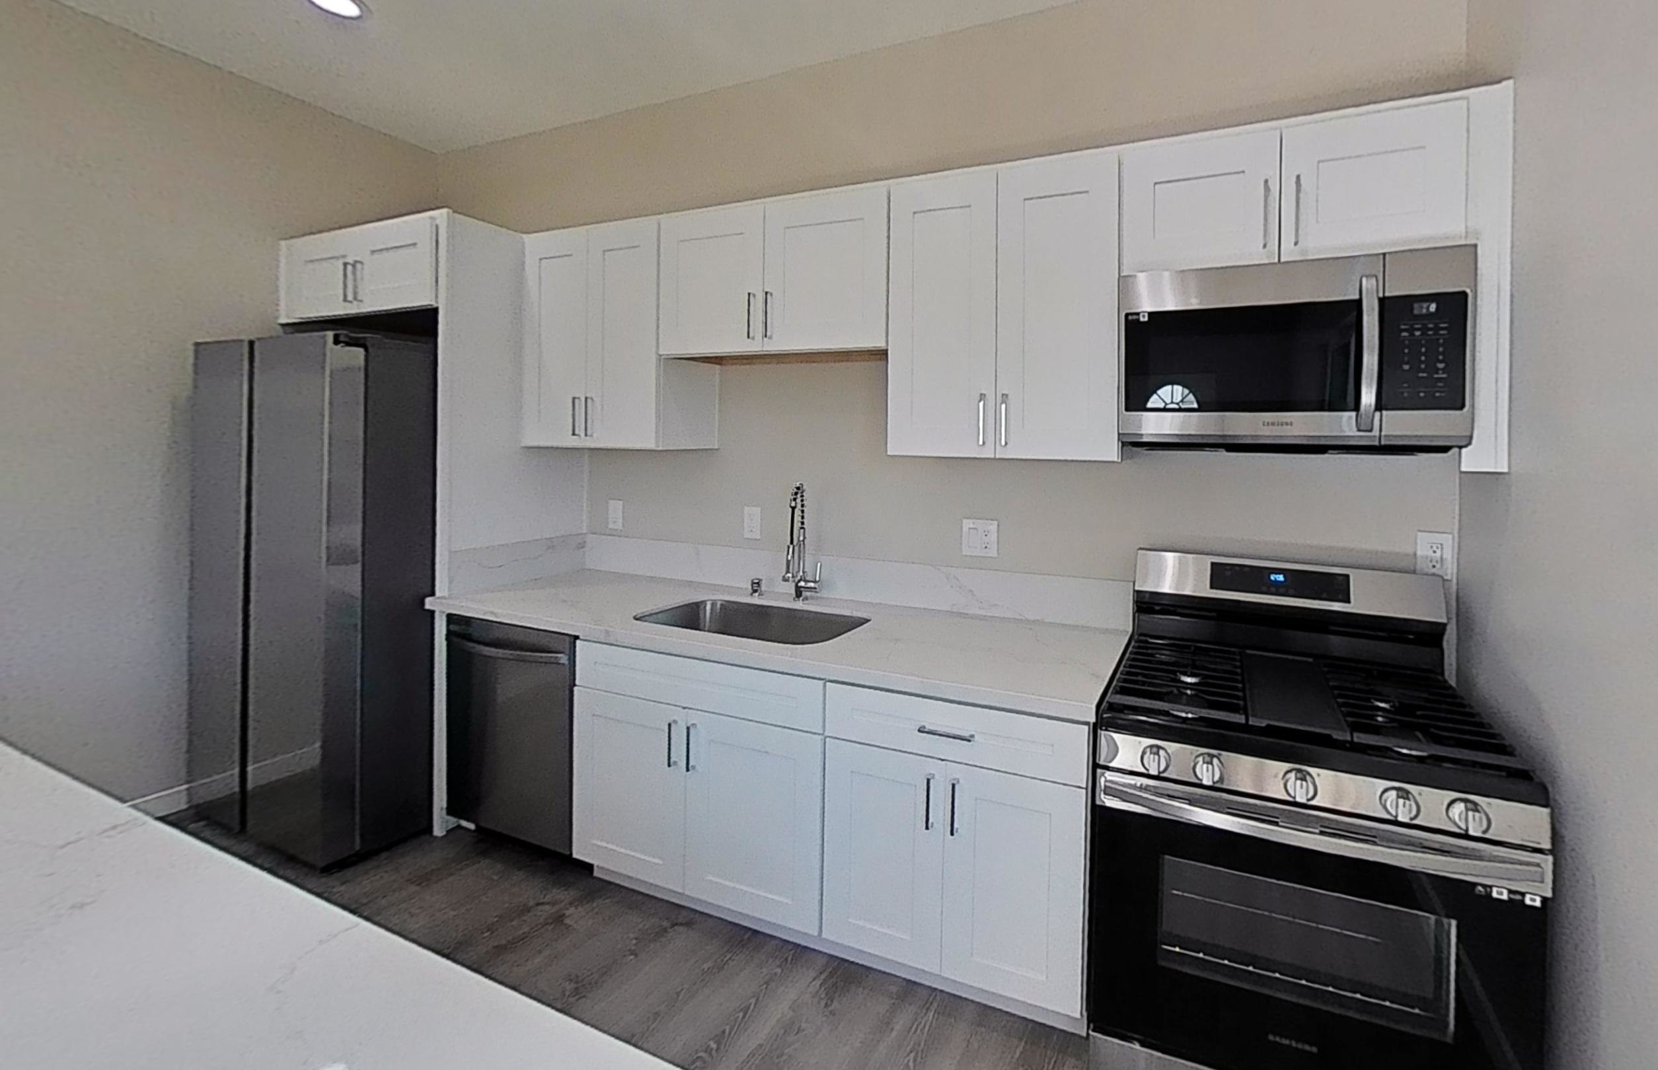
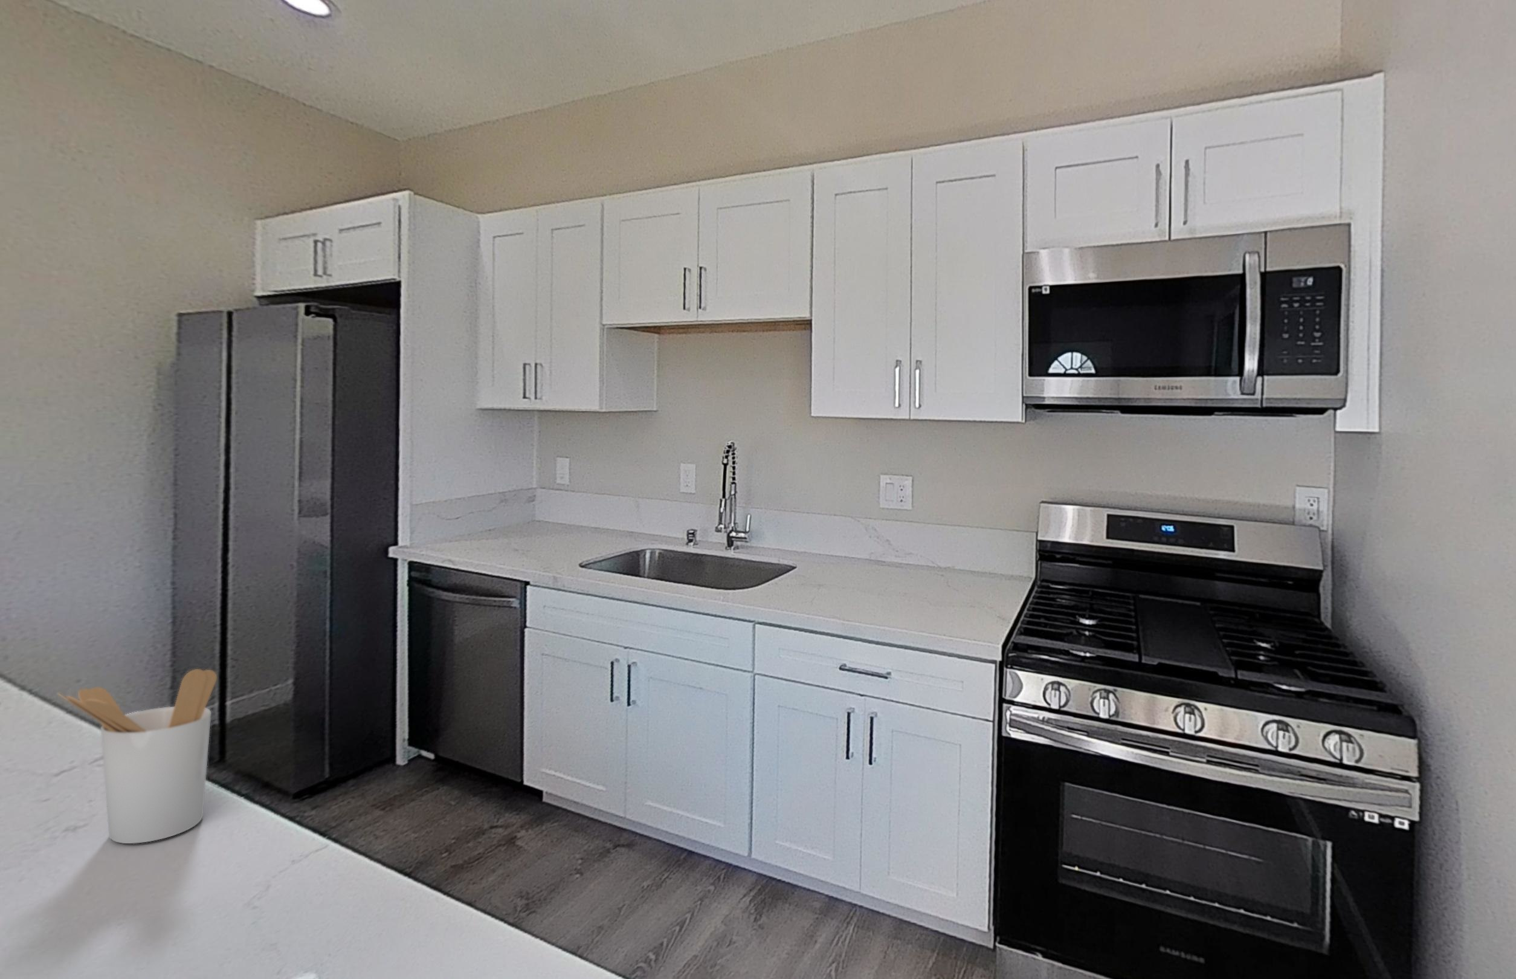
+ utensil holder (137, 755)
